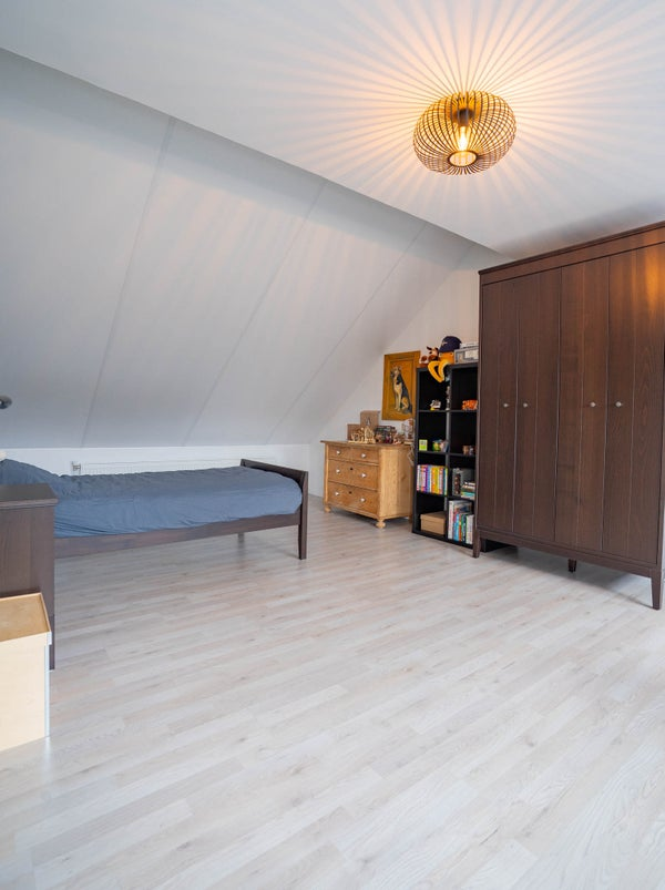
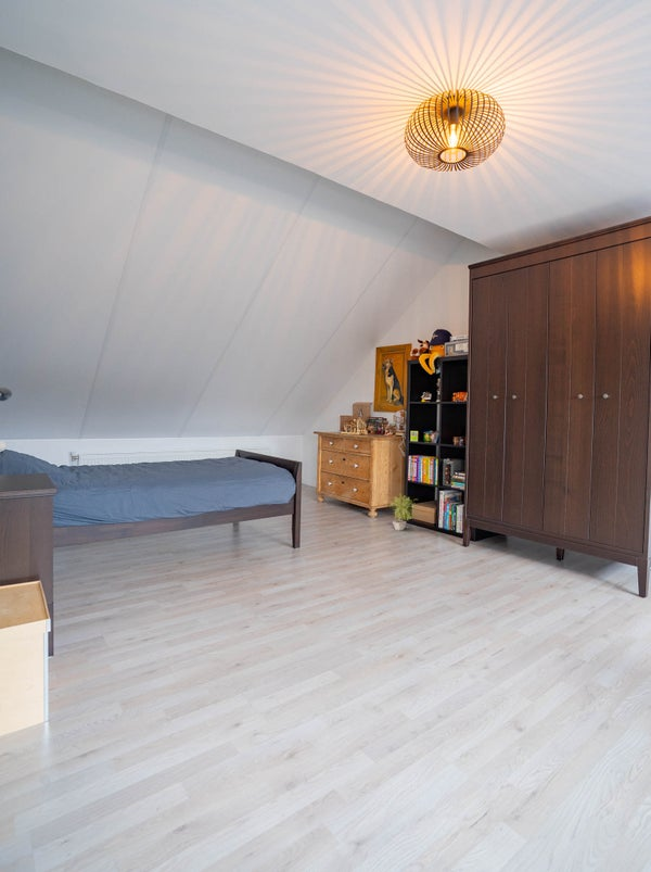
+ potted plant (403, 510)
